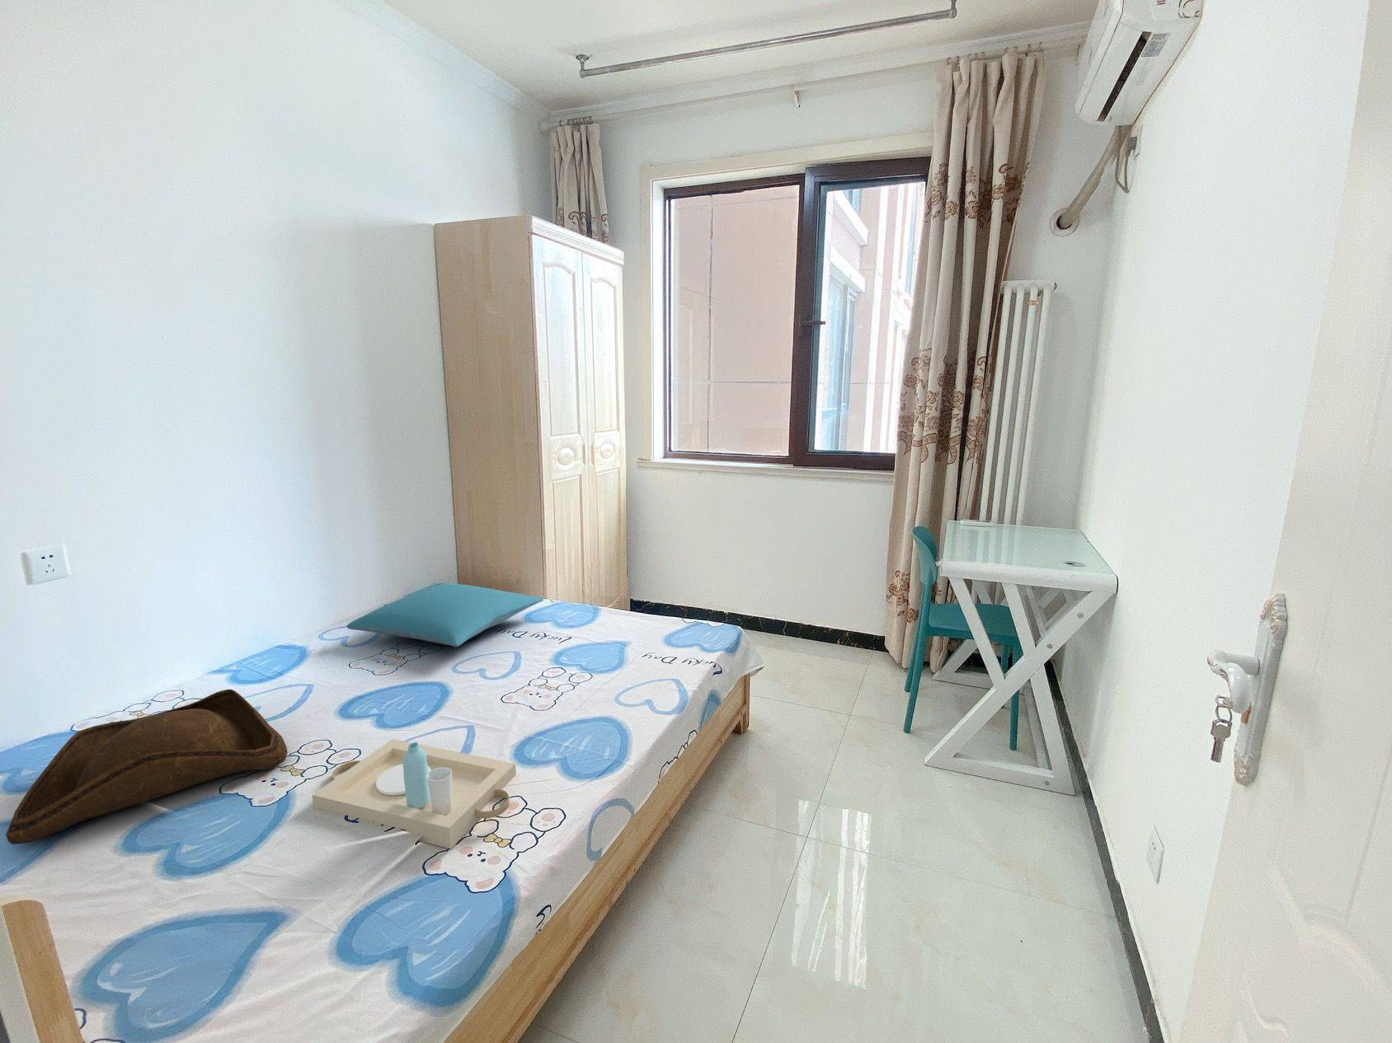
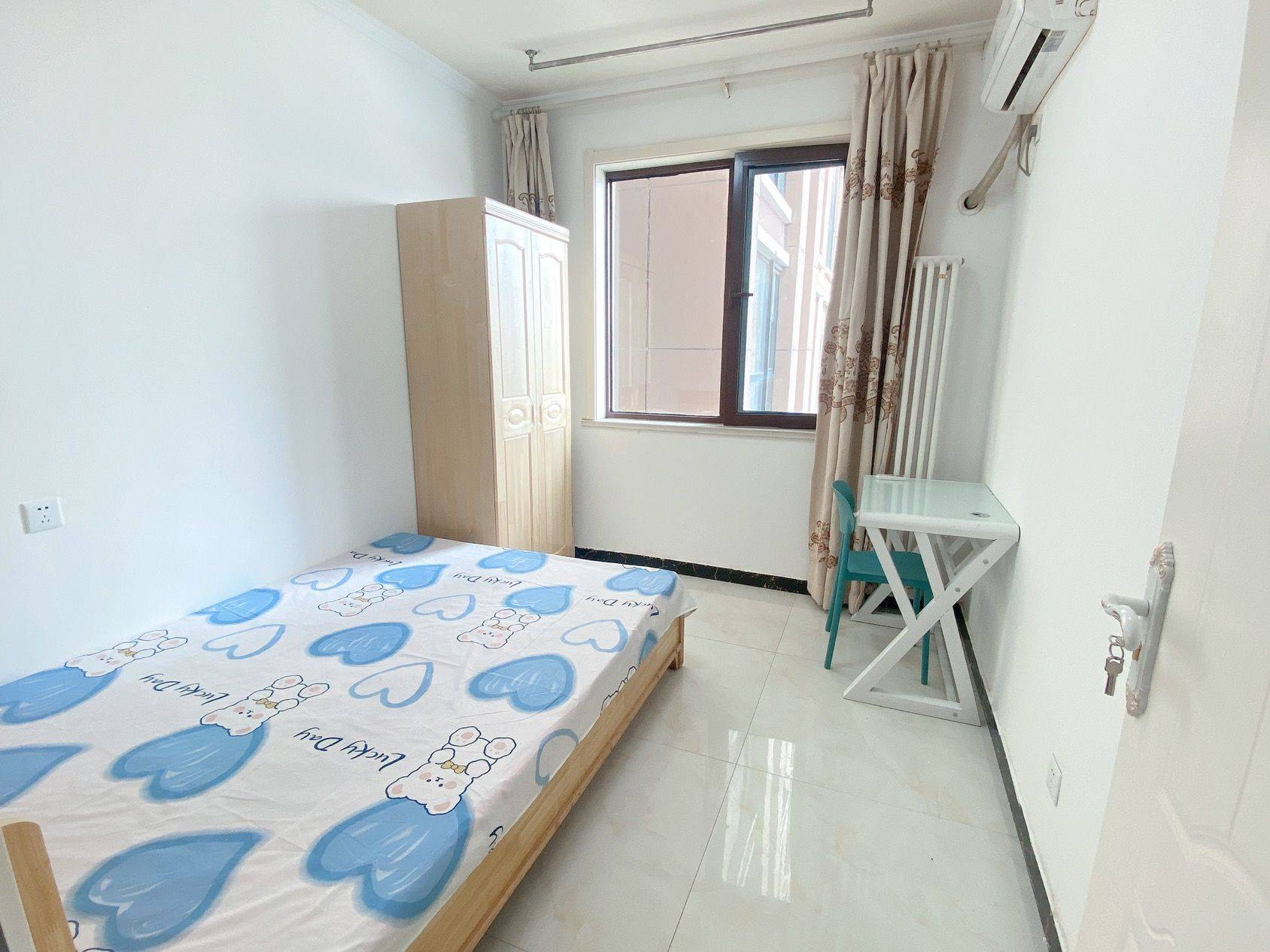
- pillow (450, 611)
- tricorn hat (141, 755)
- serving tray (415, 763)
